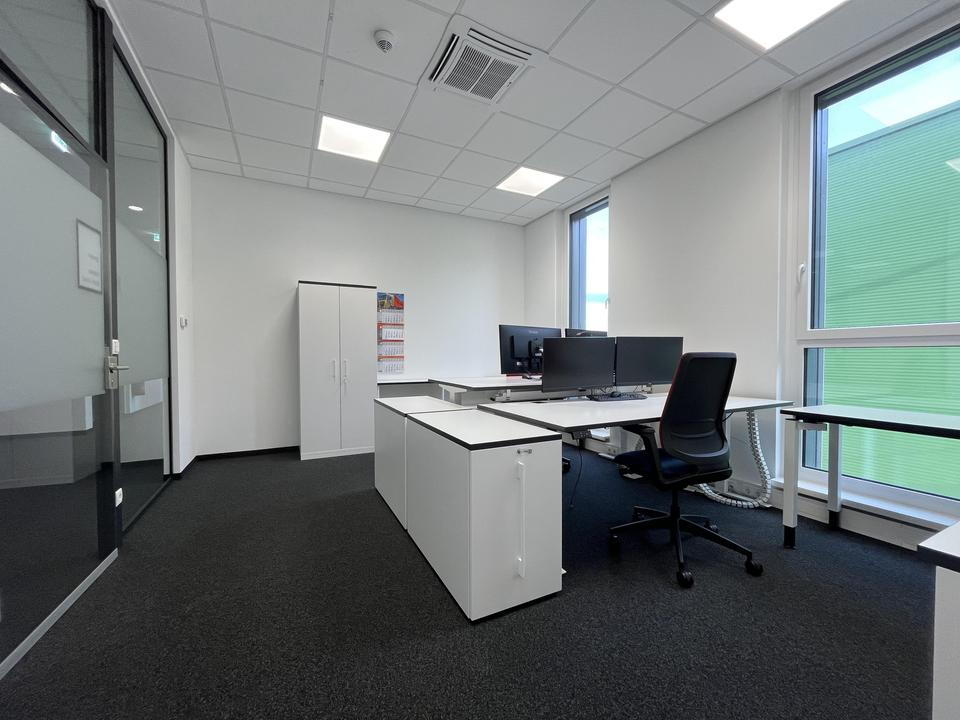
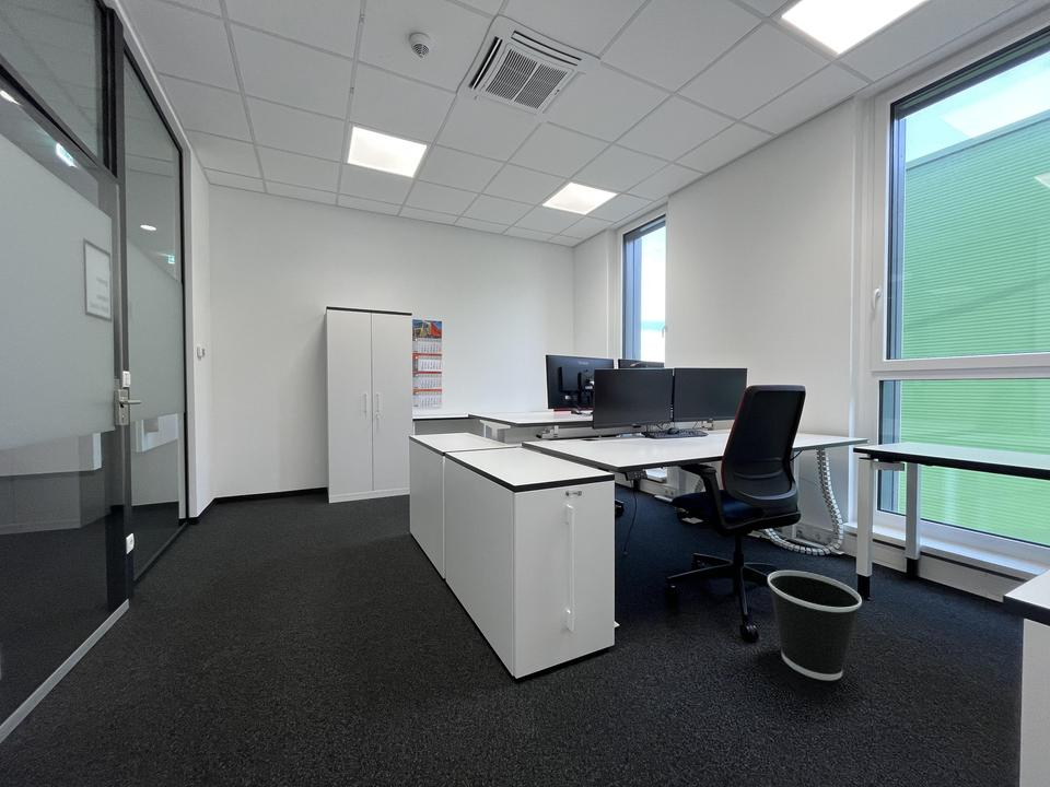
+ wastebasket (812, 624)
